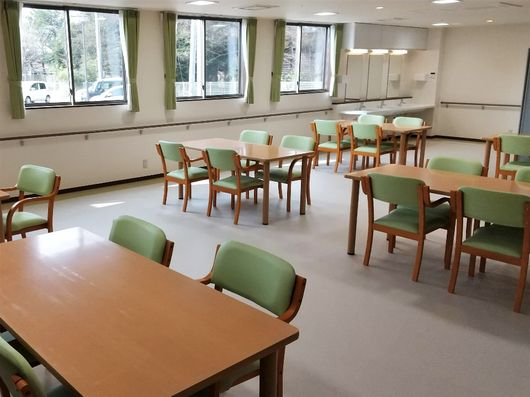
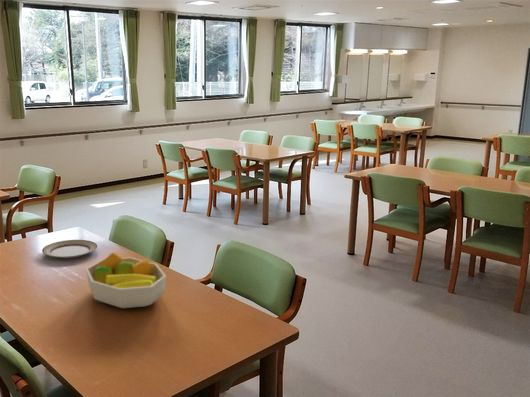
+ plate (70, 249)
+ fruit bowl (125, 278)
